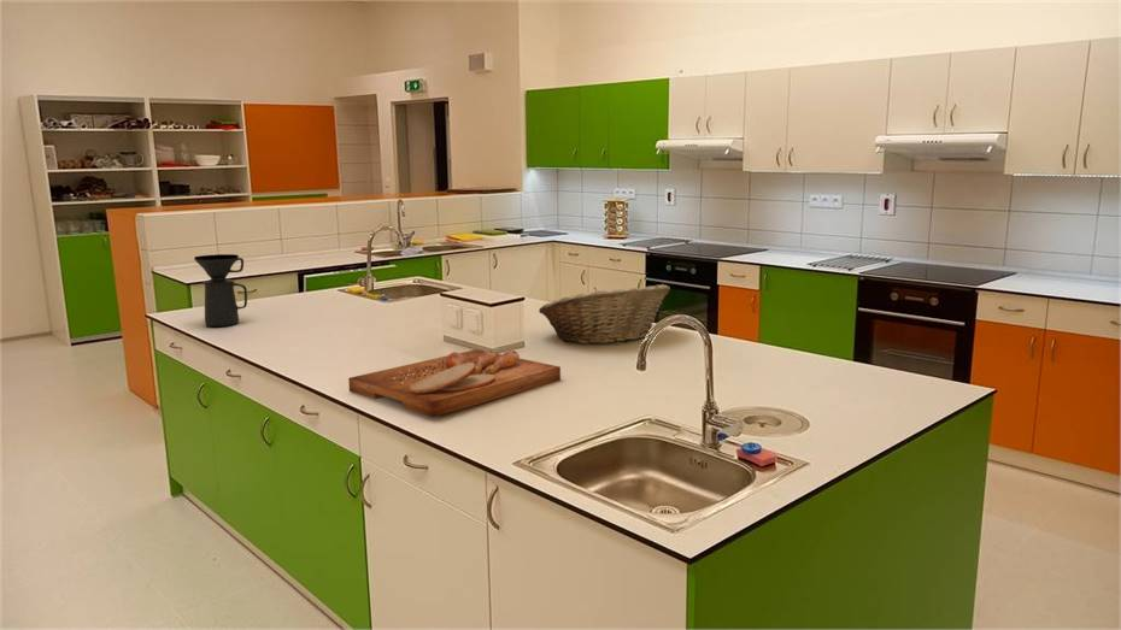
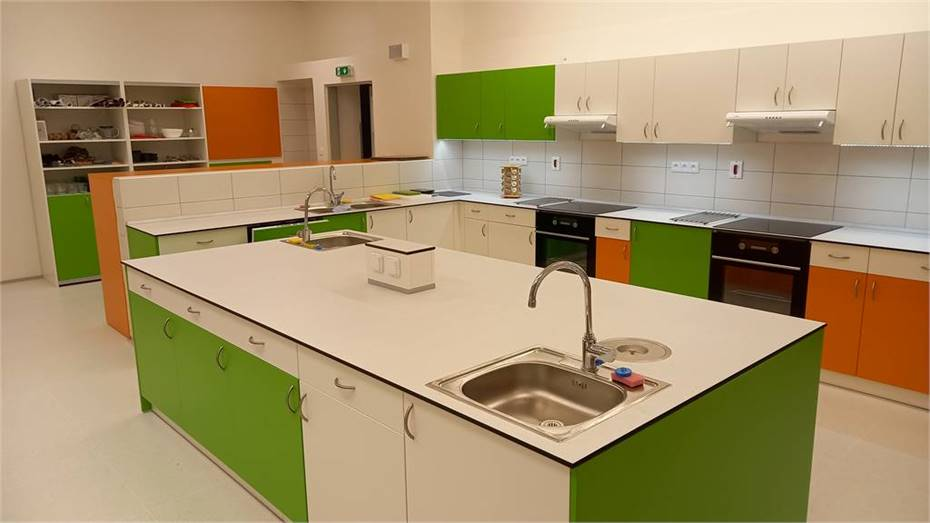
- coffee maker (219, 290)
- fruit basket (605, 310)
- cutting board (457, 370)
